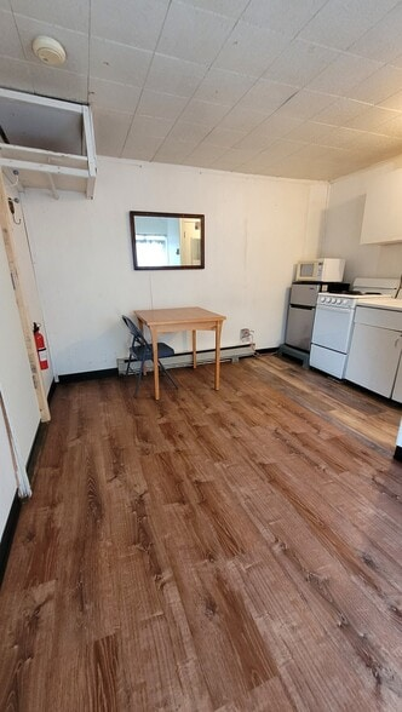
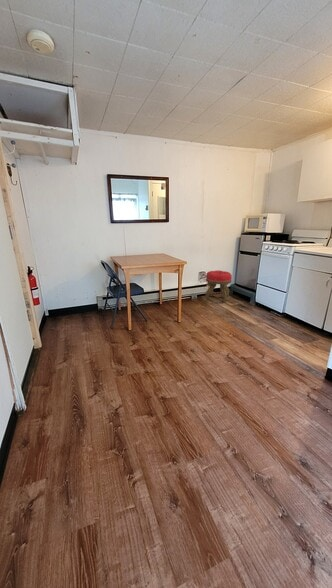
+ stool (216, 284)
